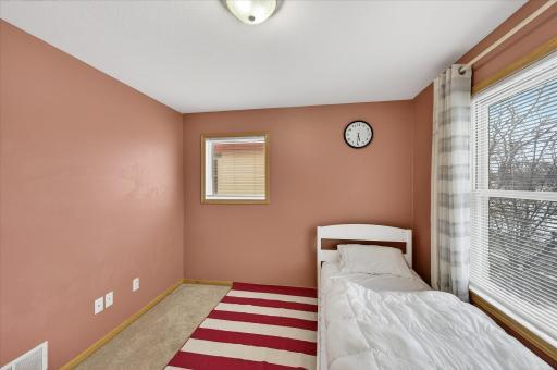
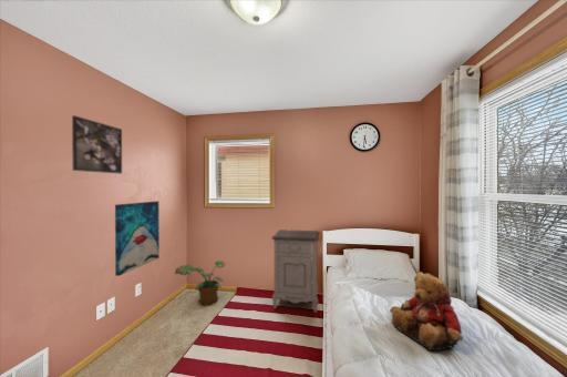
+ wall art (138, 234)
+ teddy bear (426, 303)
+ potted plant (203, 282)
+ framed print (100, 147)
+ nightstand (296, 268)
